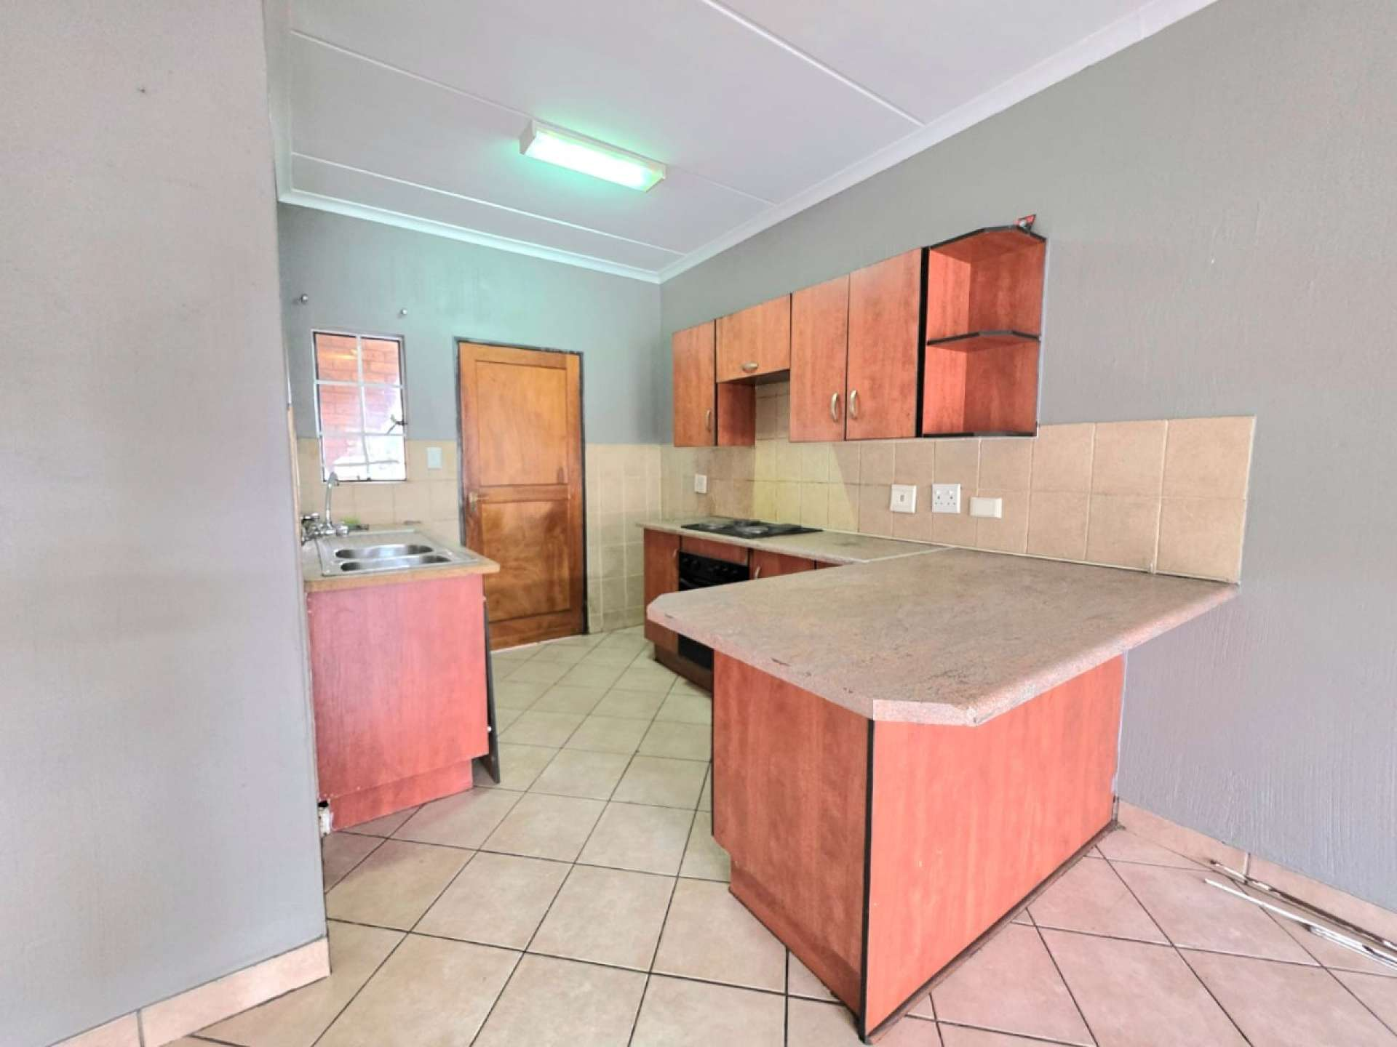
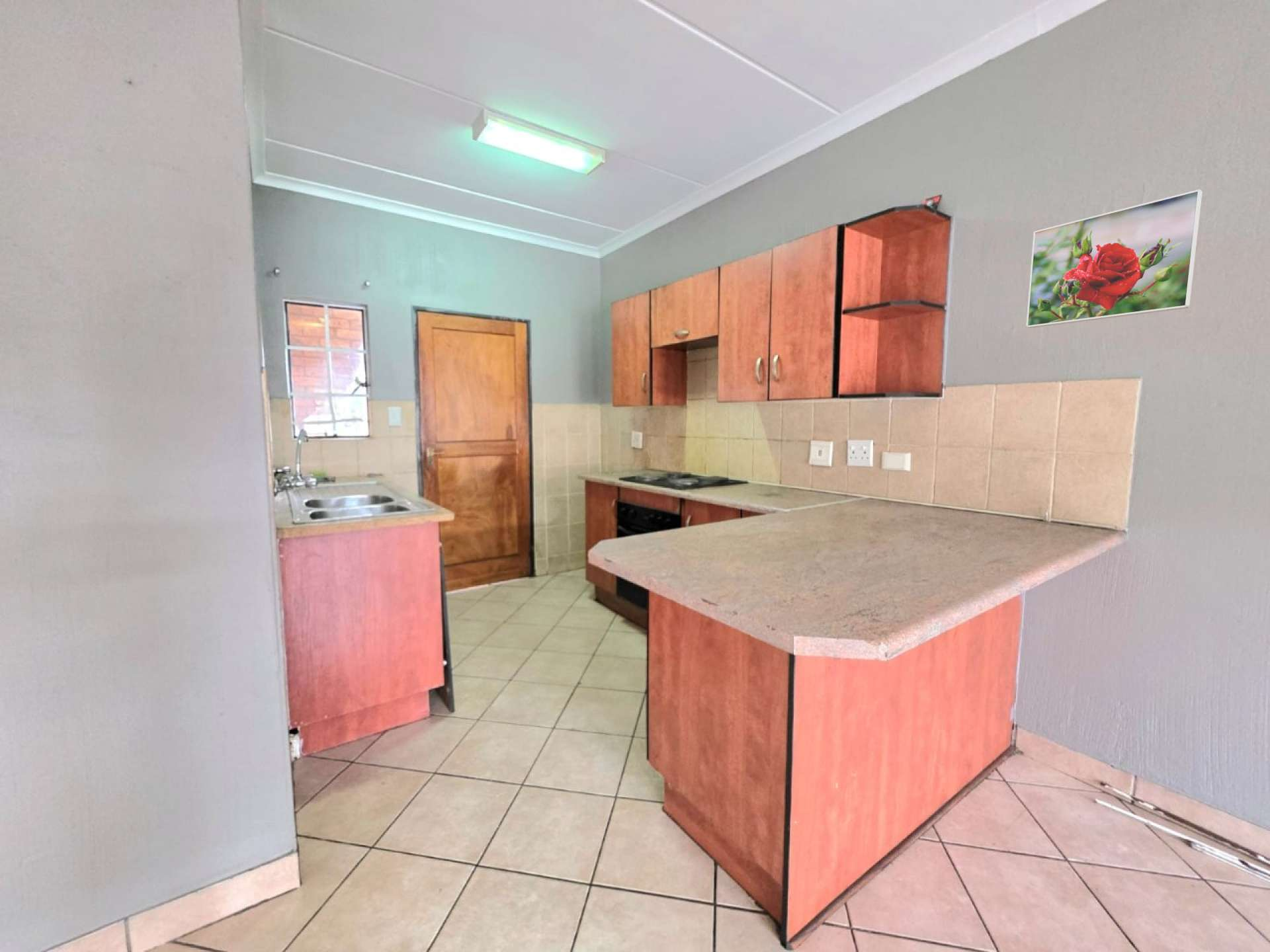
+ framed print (1105, 266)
